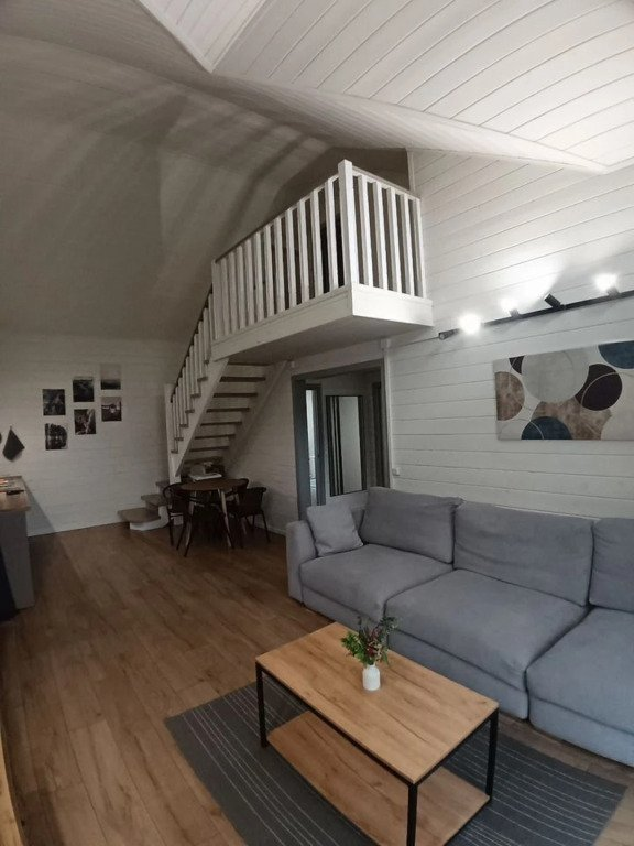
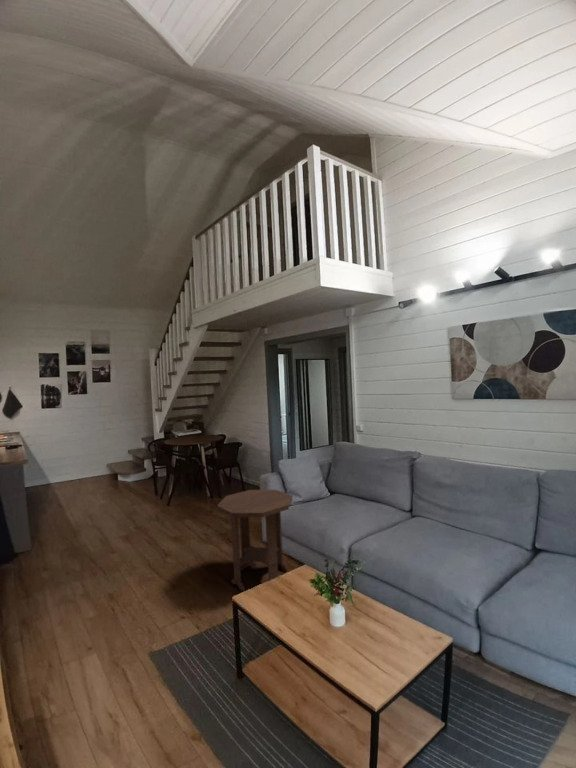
+ side table (249, 538)
